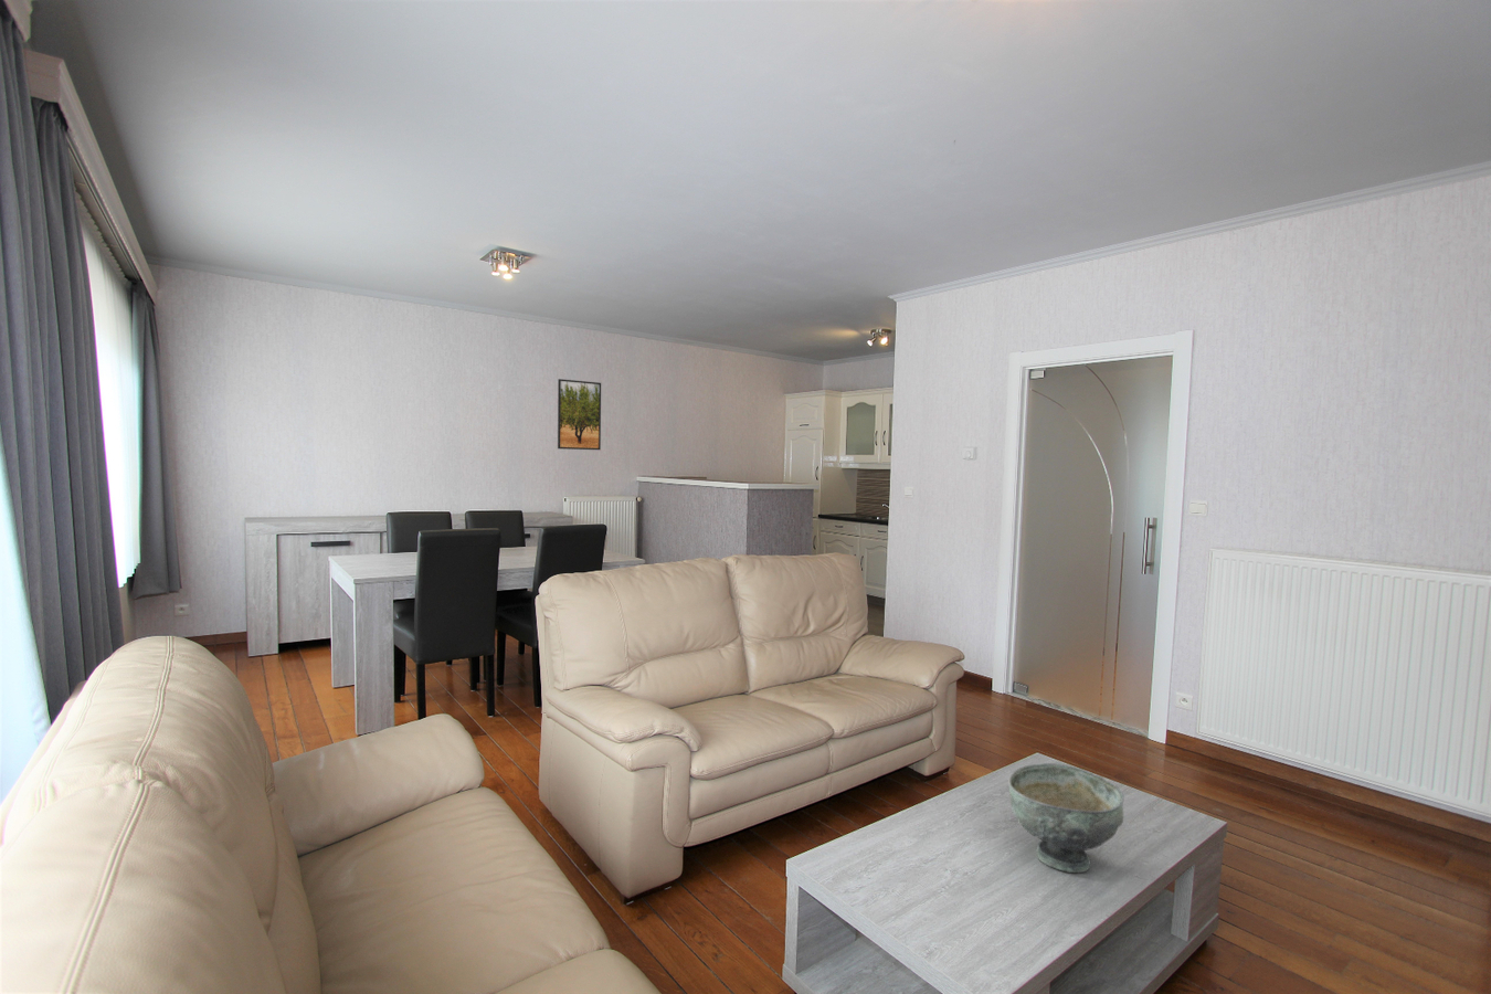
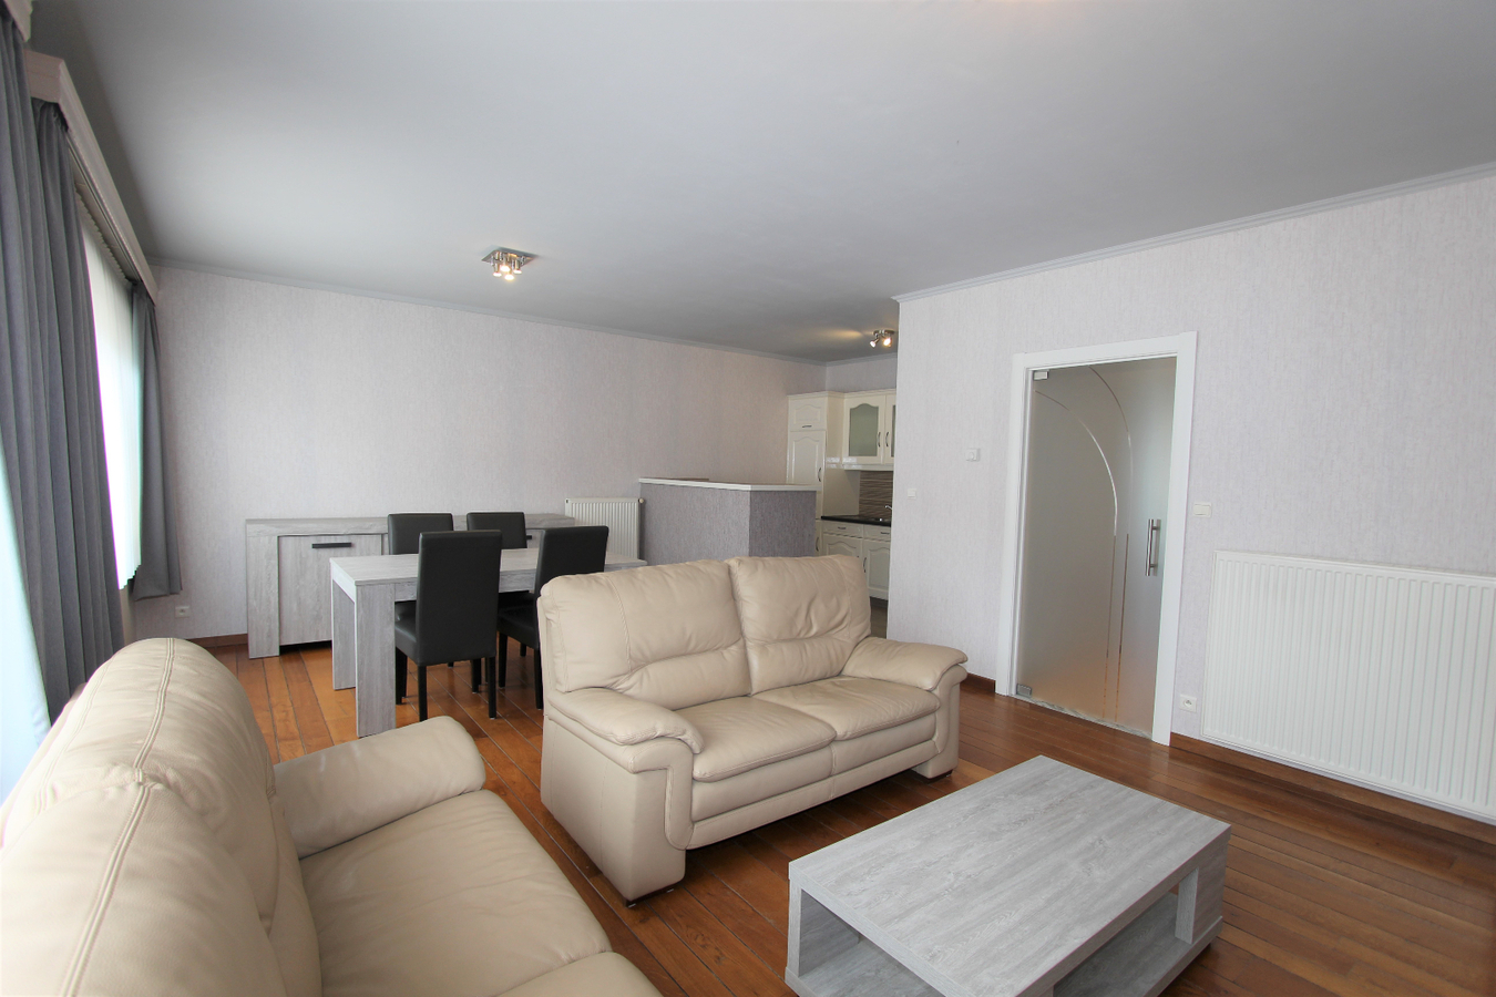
- decorative bowl (1064, 821)
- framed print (579, 415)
